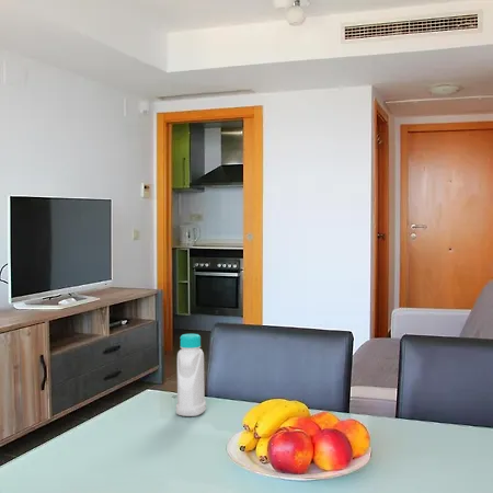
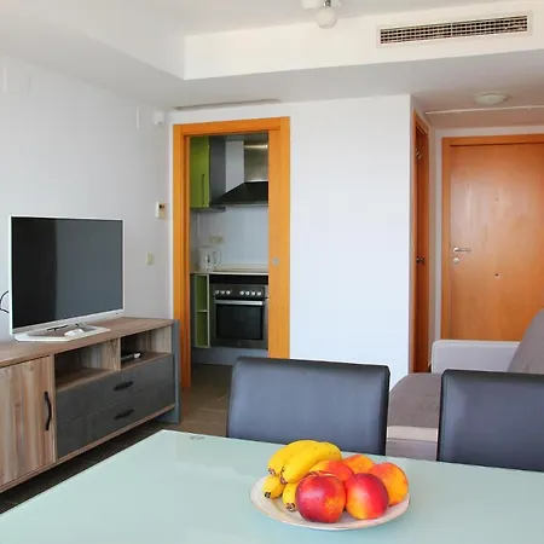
- bottle (191, 372)
